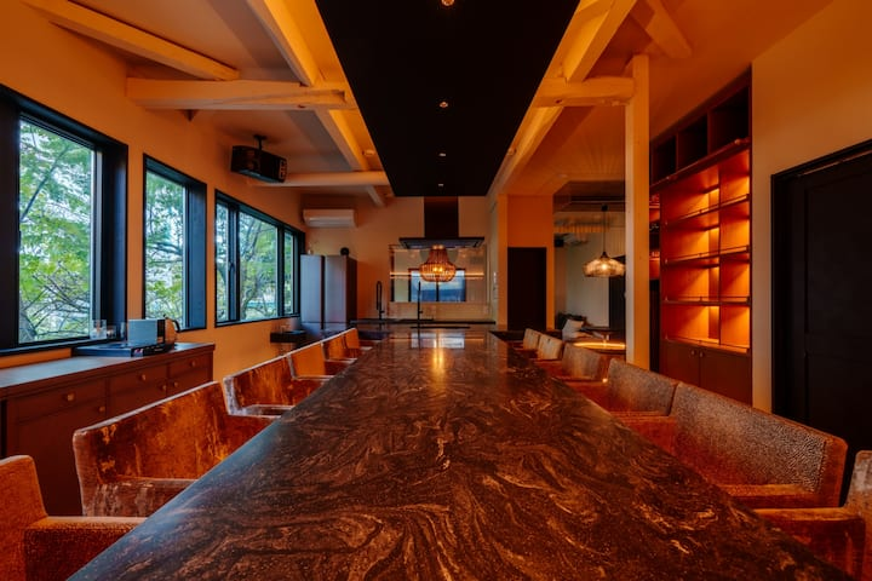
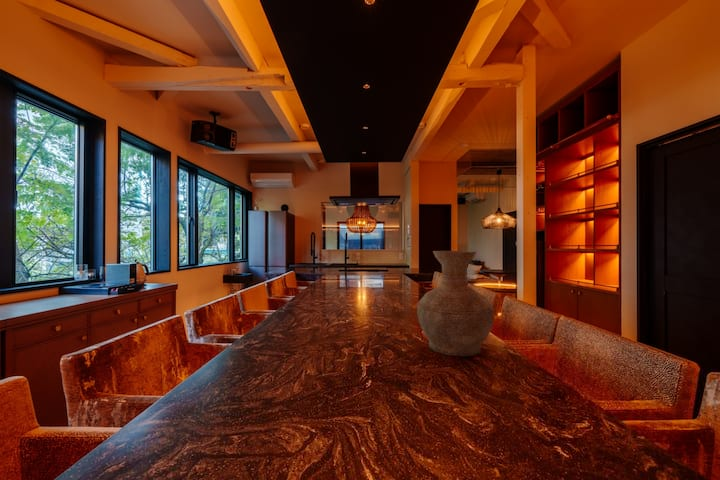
+ vase (454, 299)
